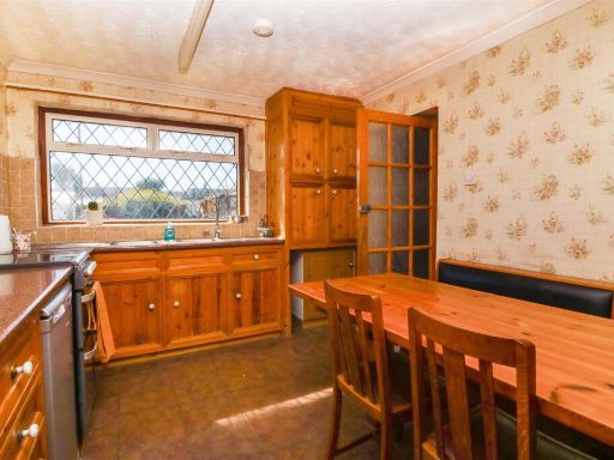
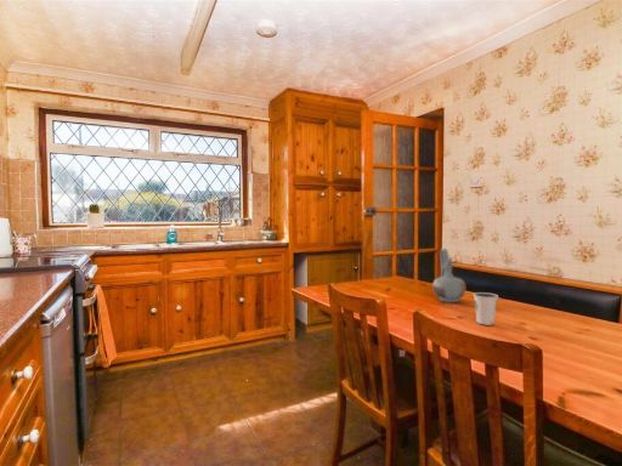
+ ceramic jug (448, 274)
+ dixie cup (485, 308)
